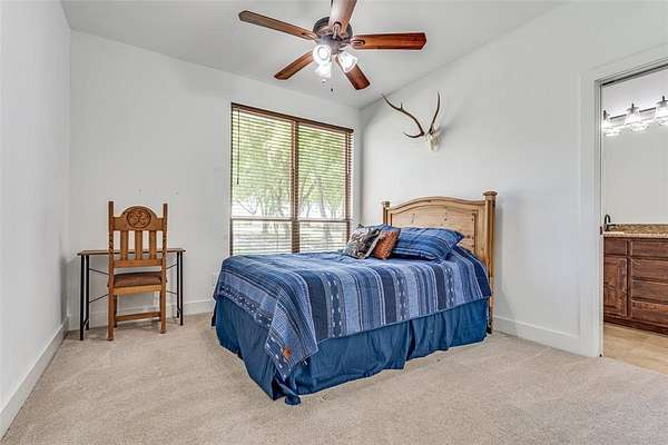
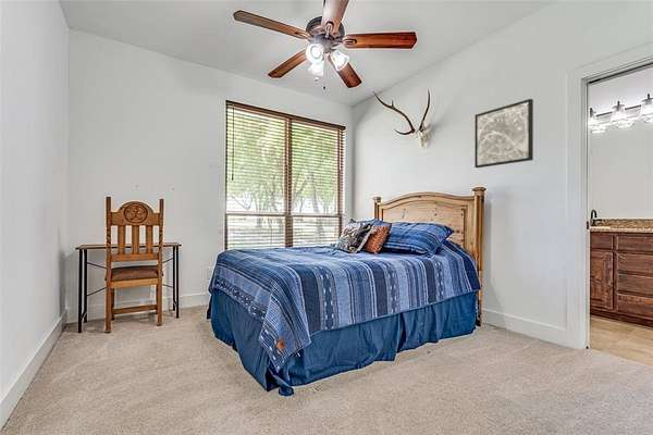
+ wall art (502, 136)
